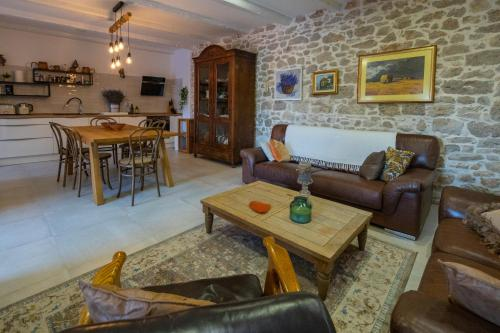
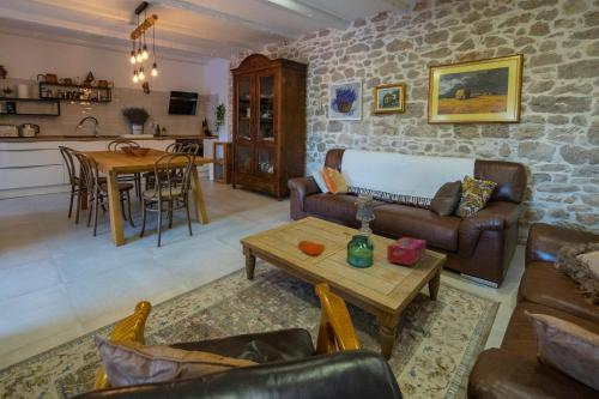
+ tissue box (406, 250)
